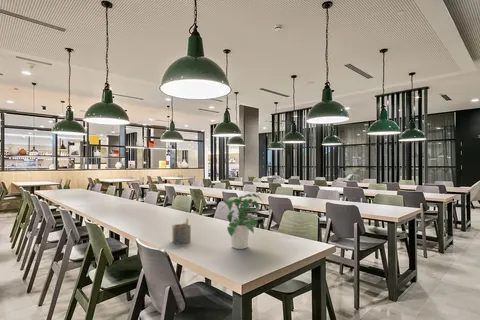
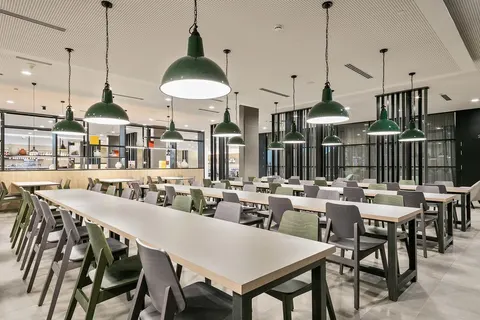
- potted plant (242, 220)
- napkin holder (181, 230)
